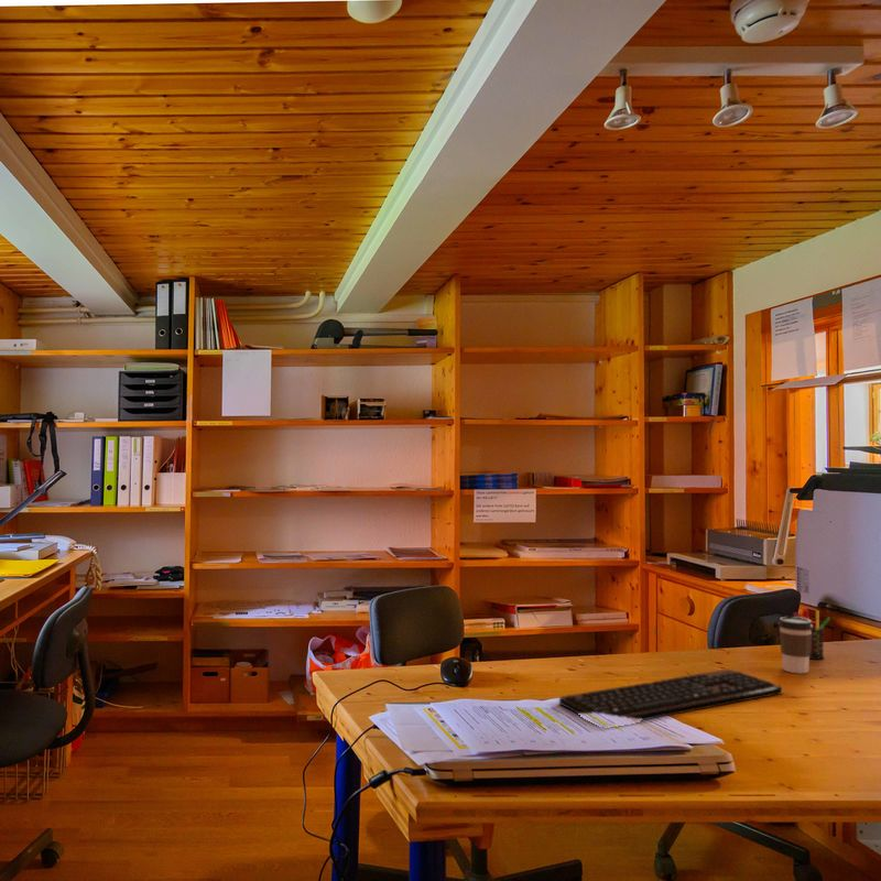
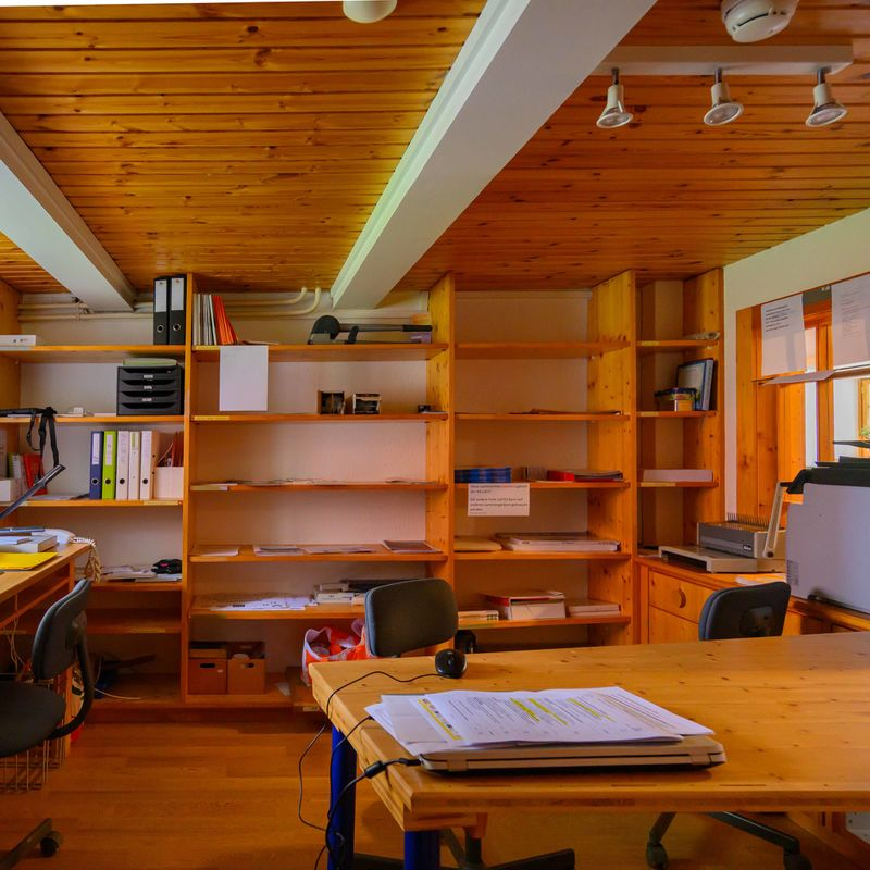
- keyboard (673, 693)
- pen holder (813, 632)
- coffee cup (795, 644)
